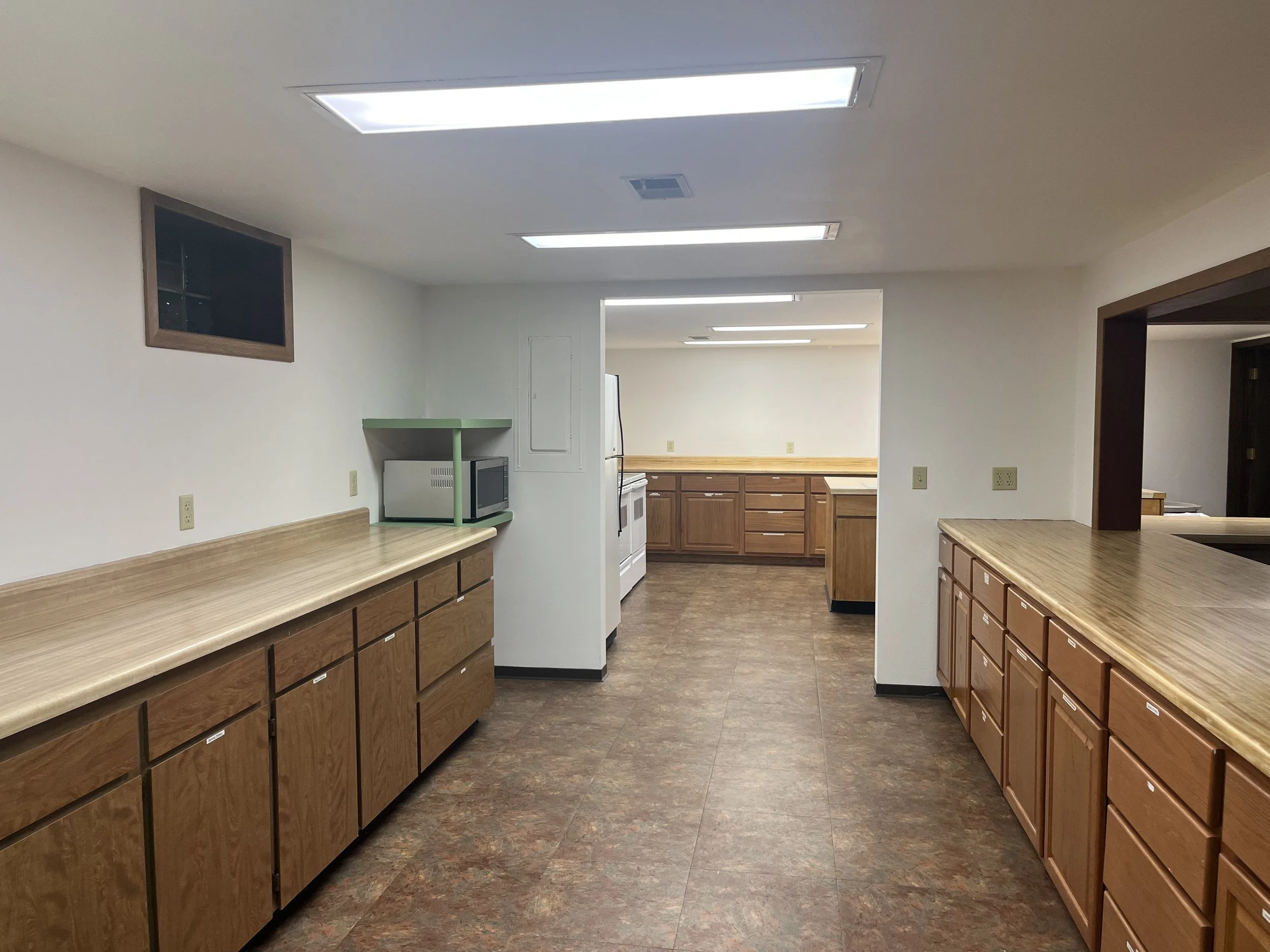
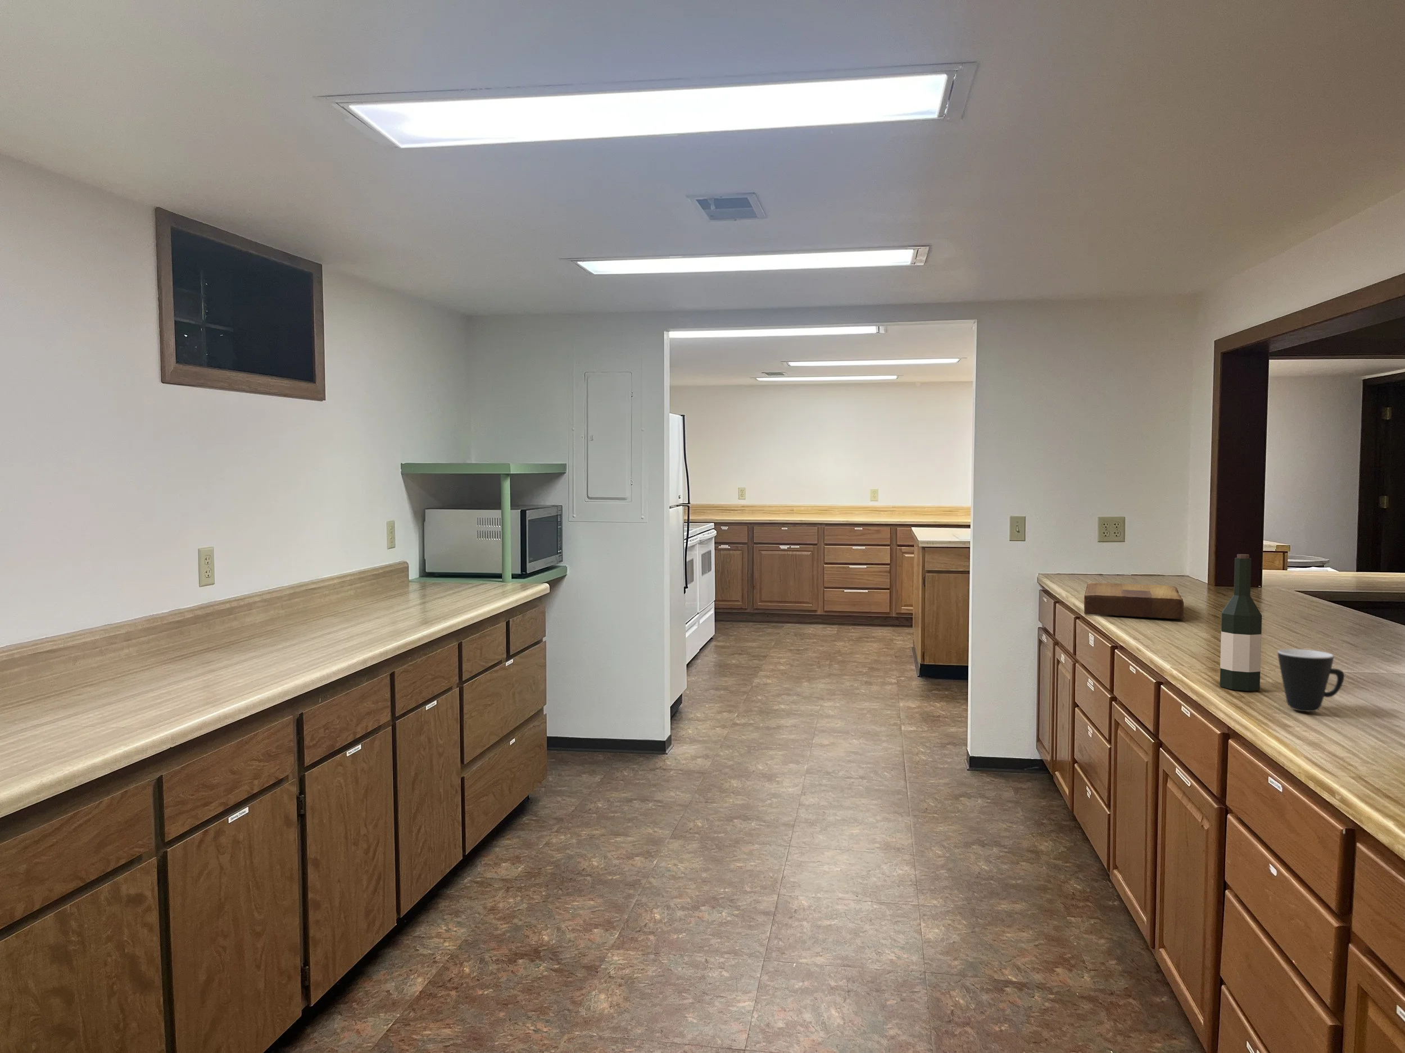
+ mug (1311, 681)
+ wine bottle (1241, 621)
+ cutting board (1132, 598)
